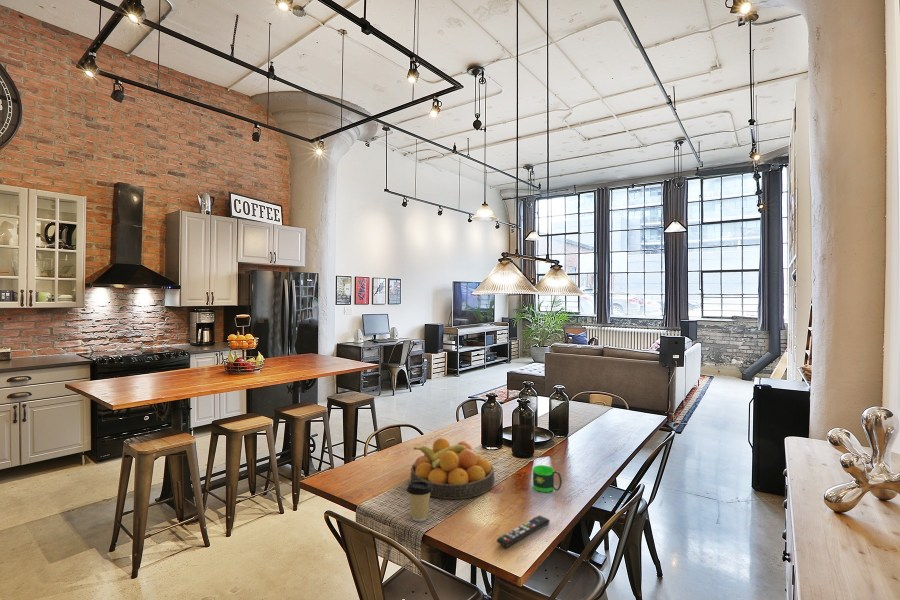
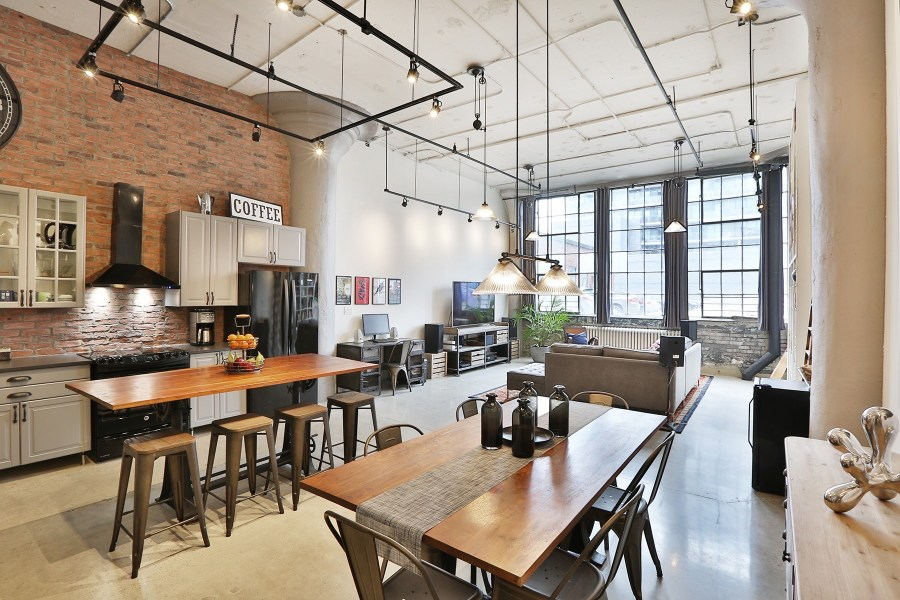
- mug (547, 478)
- coffee cup (419, 500)
- fruit bowl (452, 462)
- remote control (524, 530)
